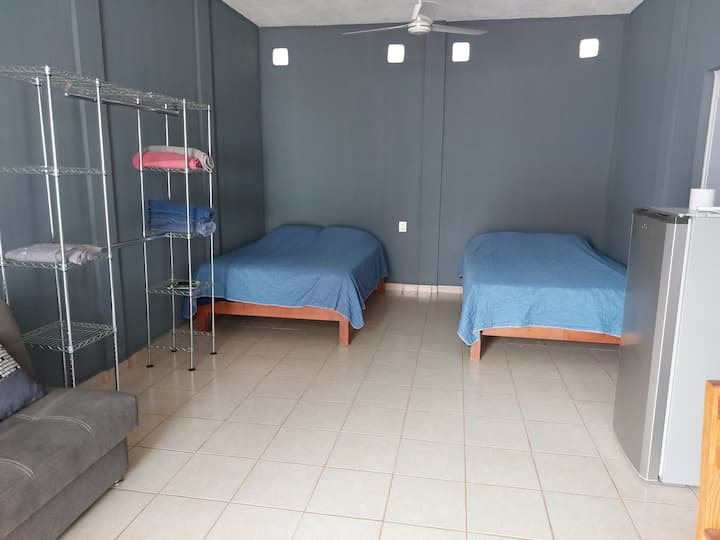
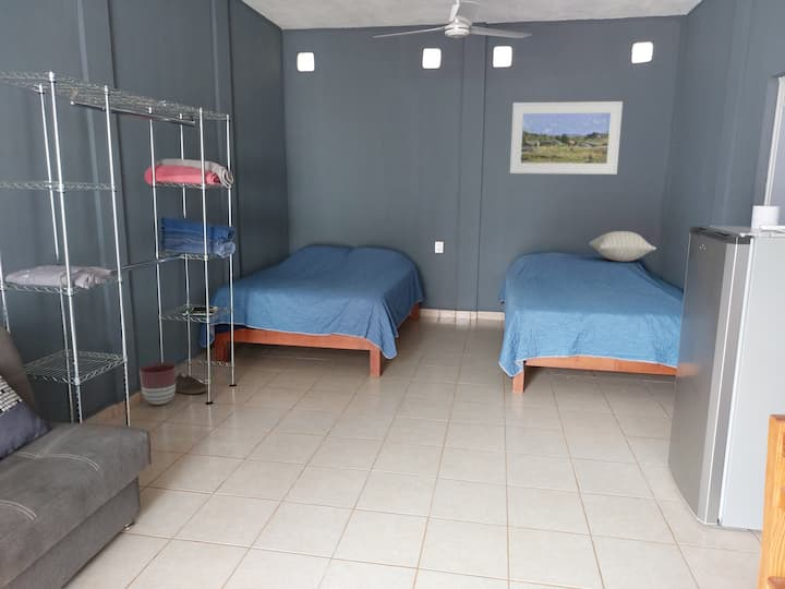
+ pillow (620, 245)
+ planter (158, 385)
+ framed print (564, 137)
+ sneaker (184, 382)
